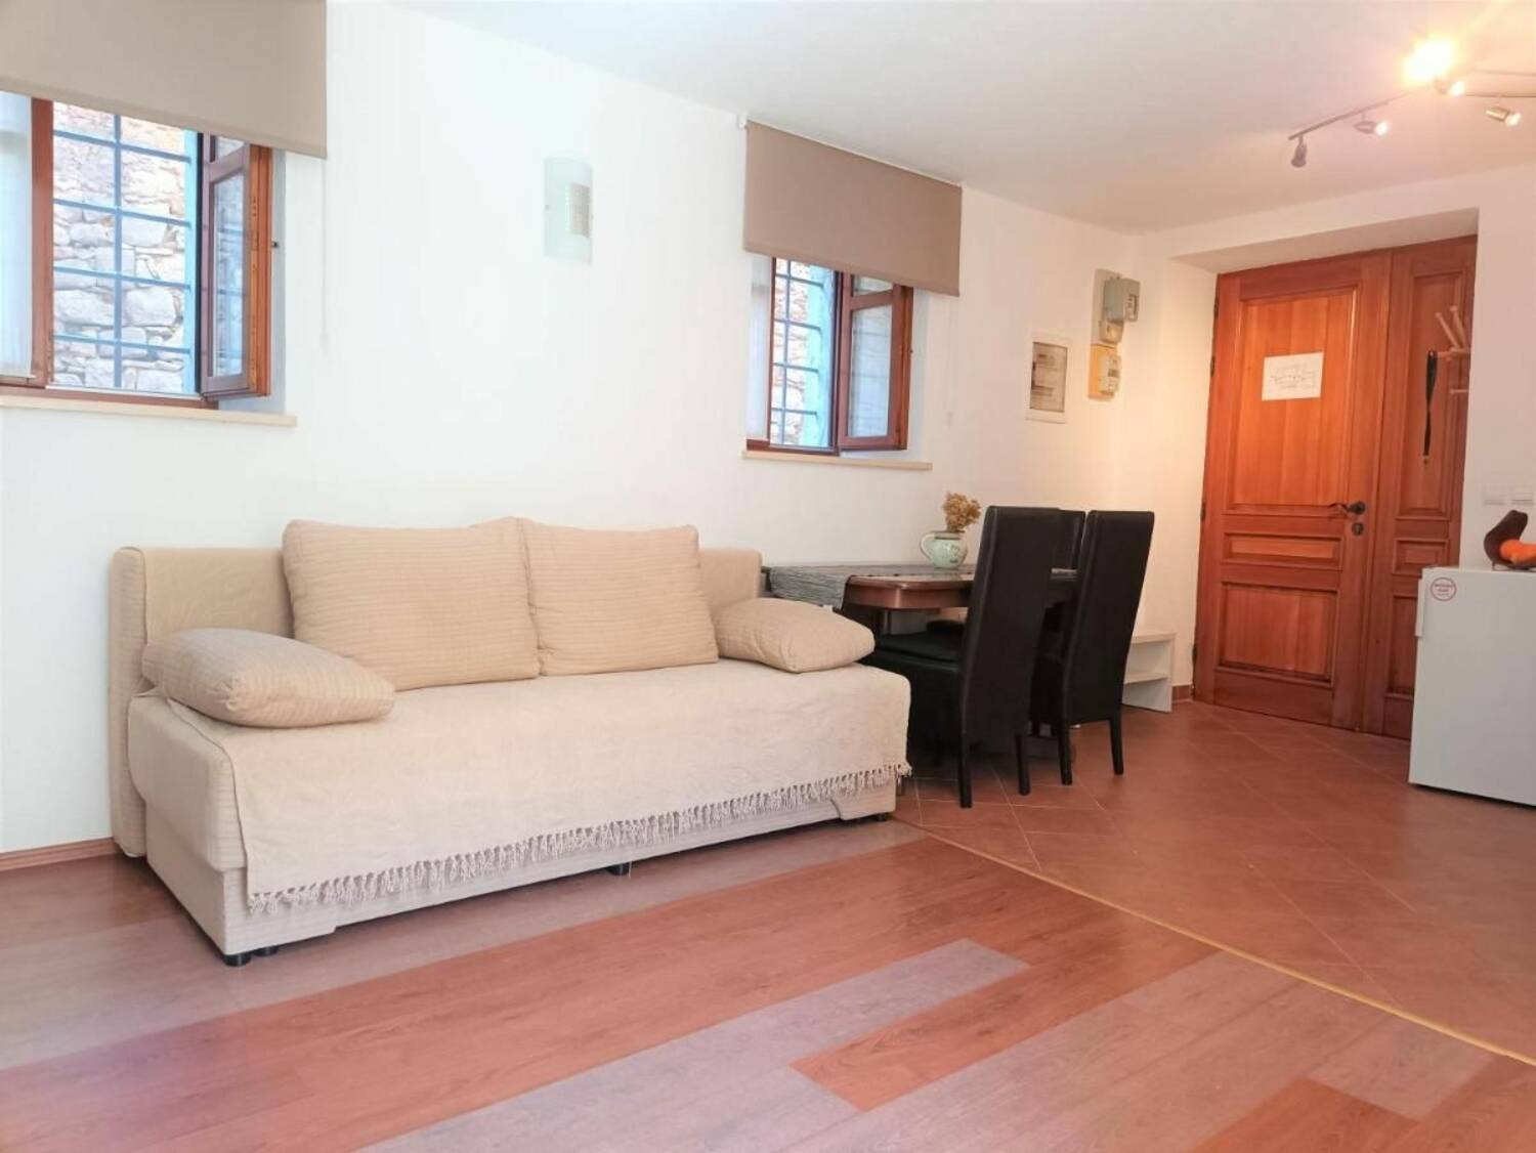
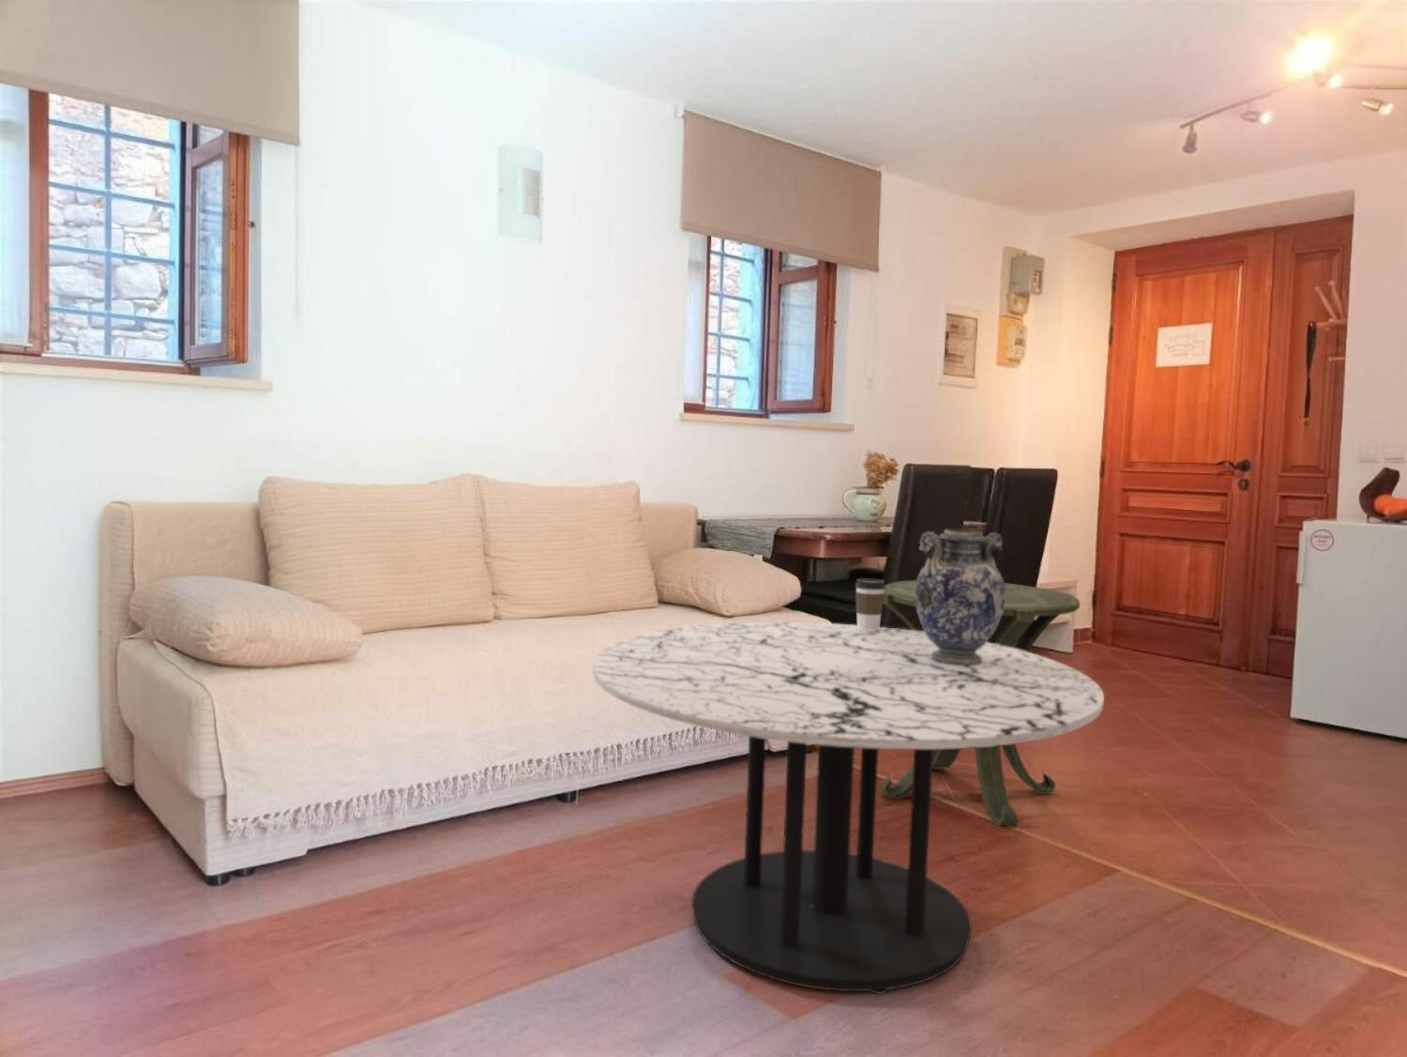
+ coffee cup (869, 604)
+ side table (980, 746)
+ decorative vase (959, 594)
+ coffee table (834, 796)
